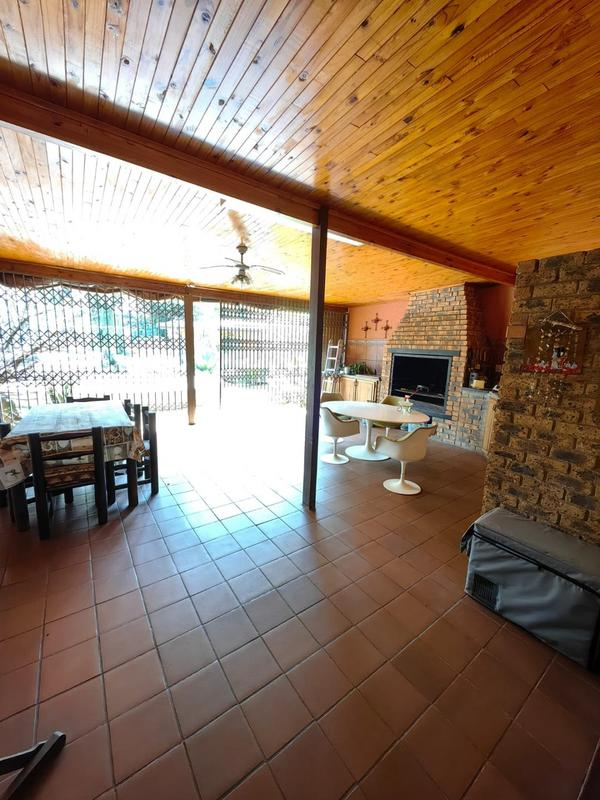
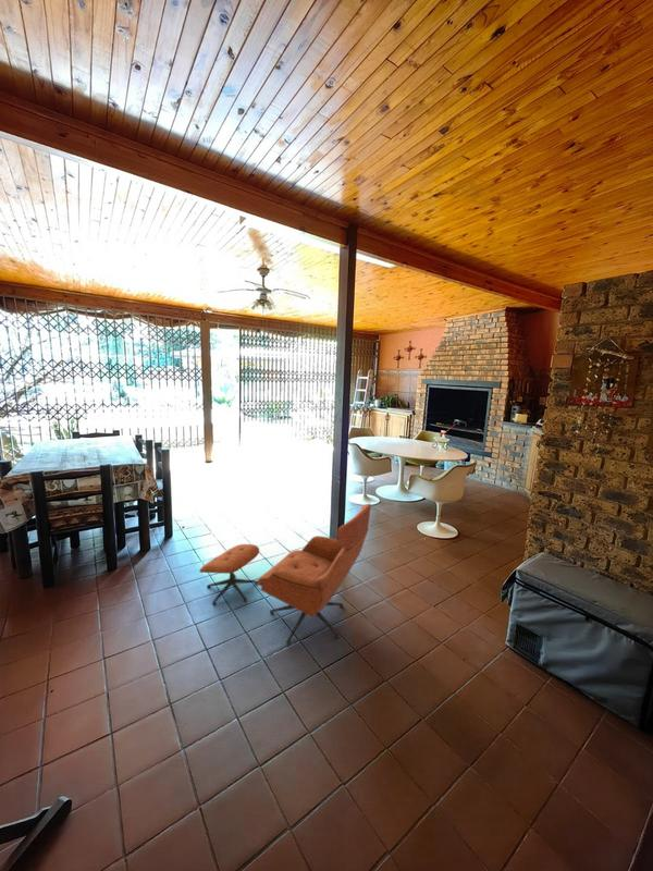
+ lounge chair (285, 556)
